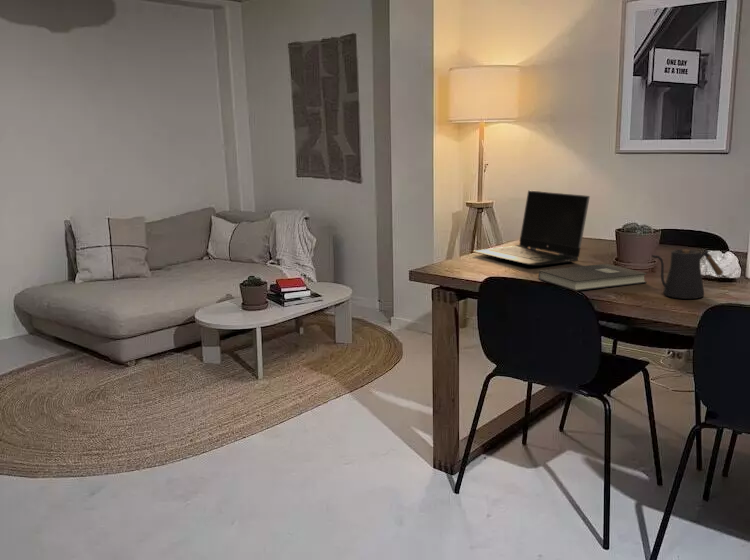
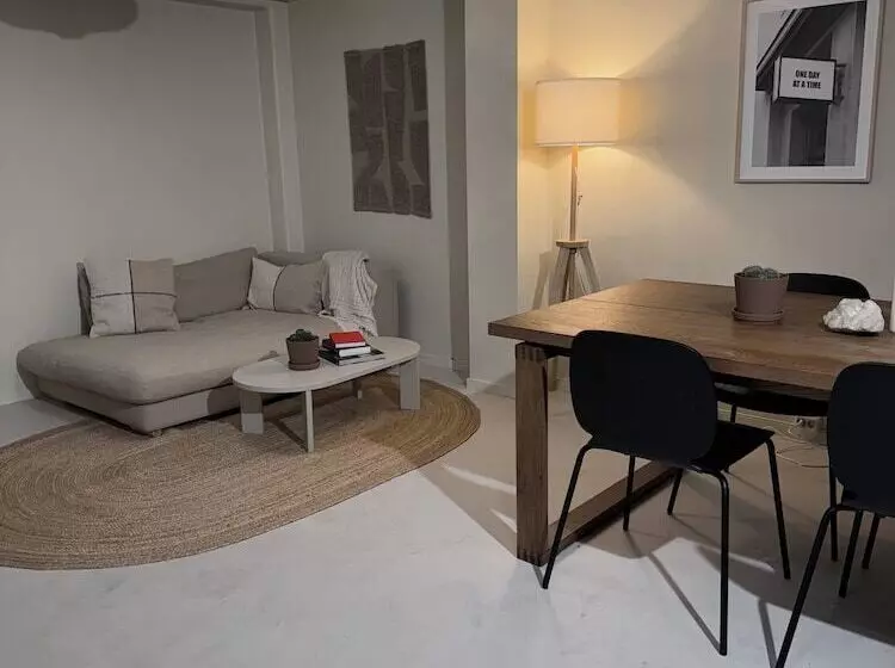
- laptop computer (529, 226)
- book (591, 276)
- kettle (686, 272)
